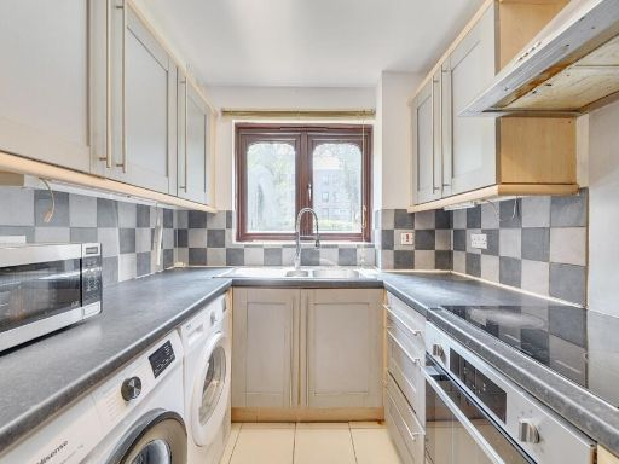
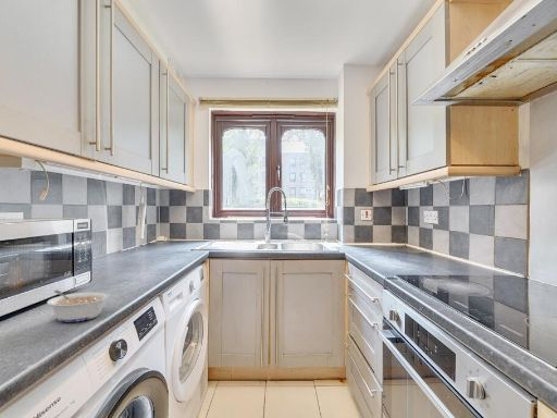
+ legume (76, 305)
